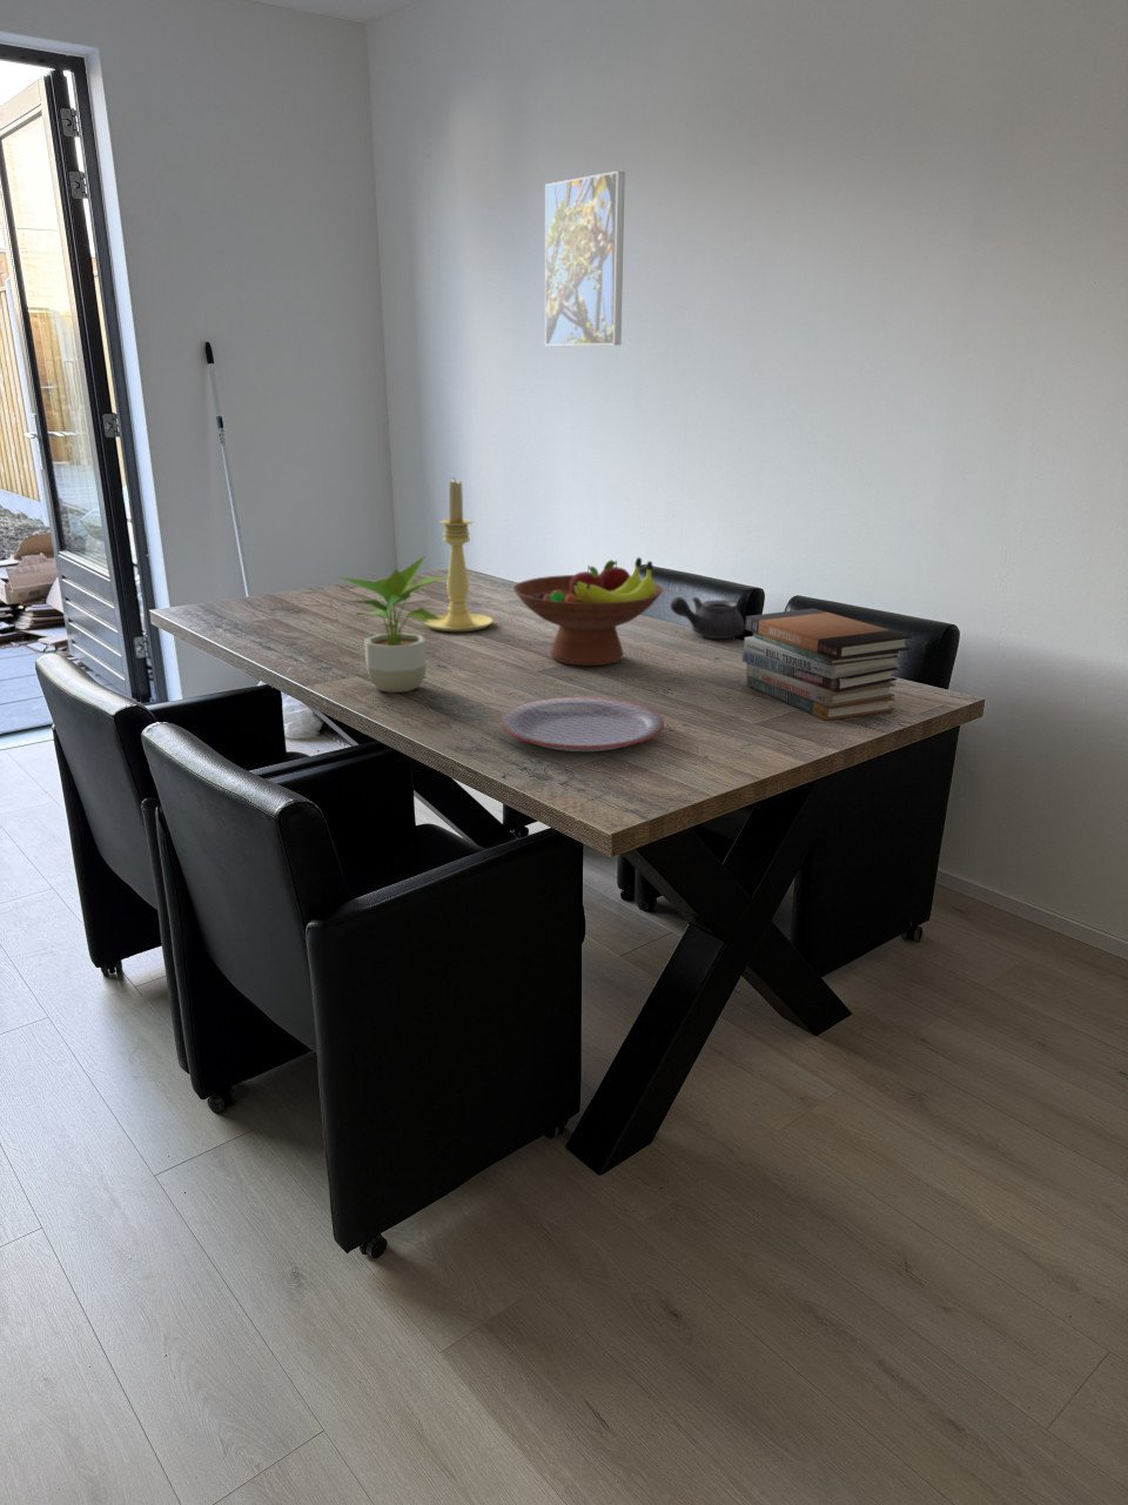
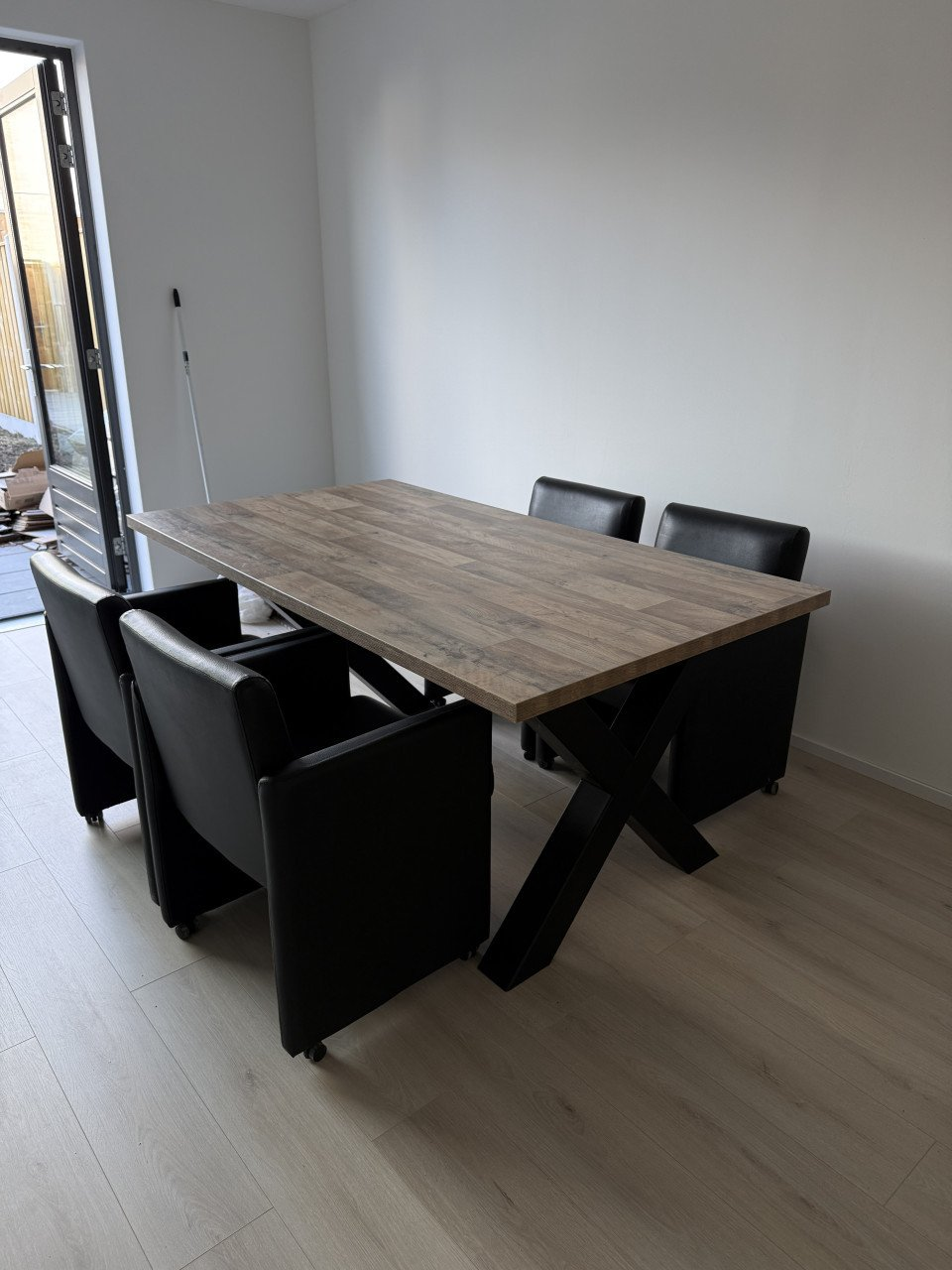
- teapot (704, 614)
- plate (582, 725)
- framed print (582, 263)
- book stack (820, 661)
- potted plant (397, 621)
- candle holder (456, 552)
- fruit bowl (588, 609)
